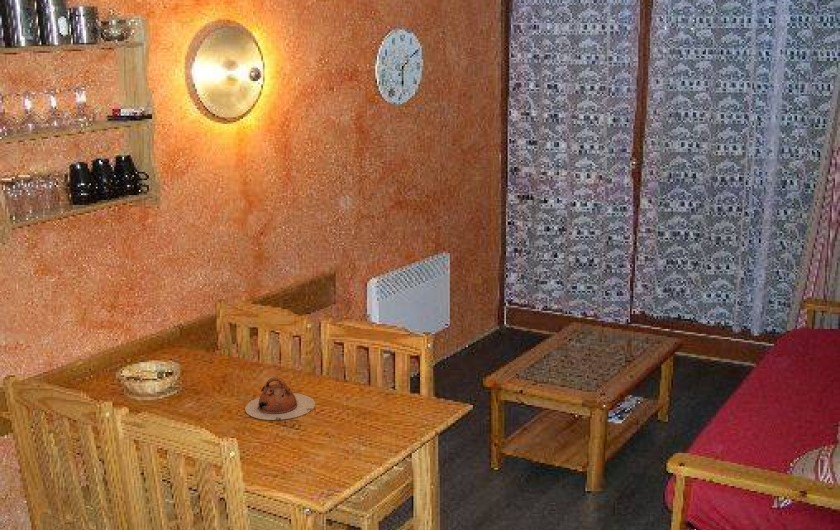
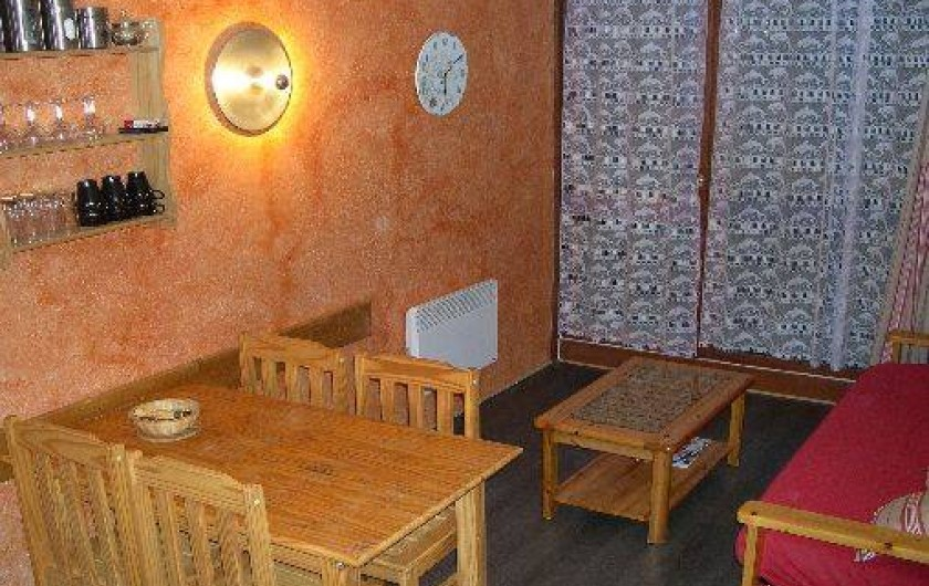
- teapot (279, 391)
